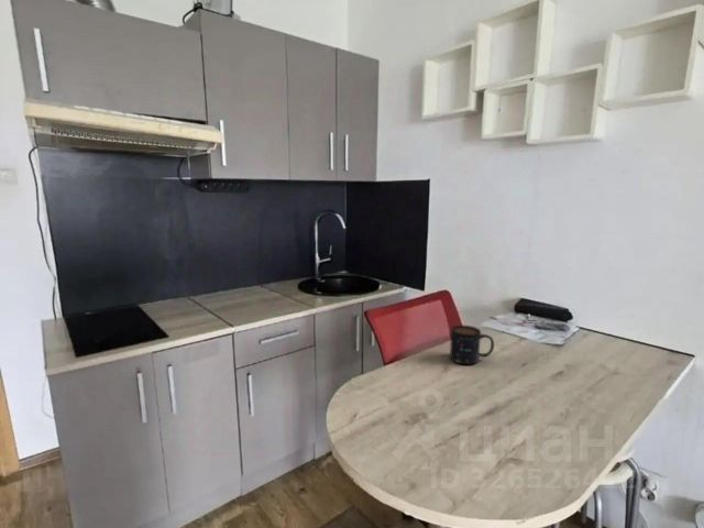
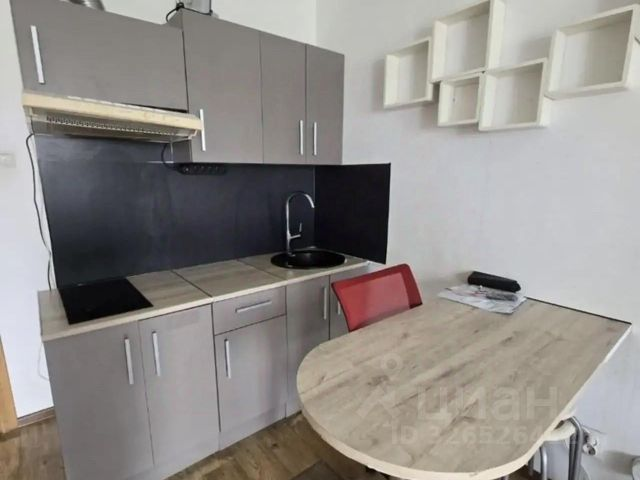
- mug (472, 344)
